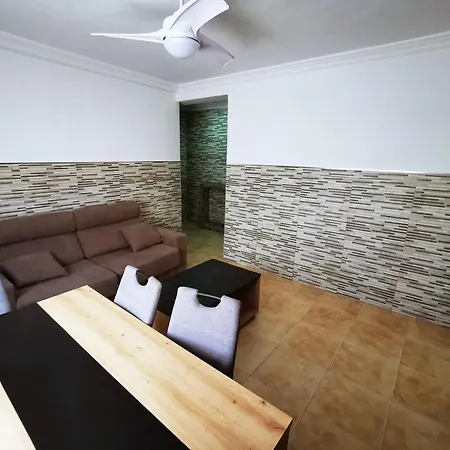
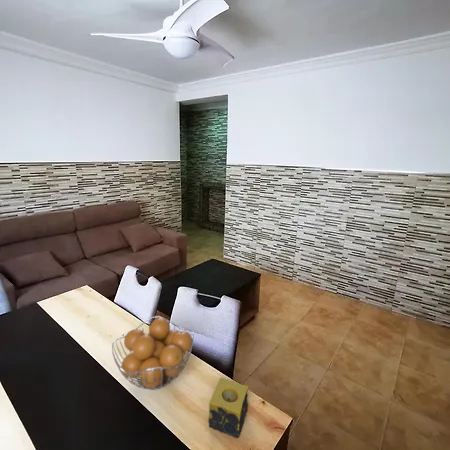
+ fruit basket (155, 353)
+ candle (228, 406)
